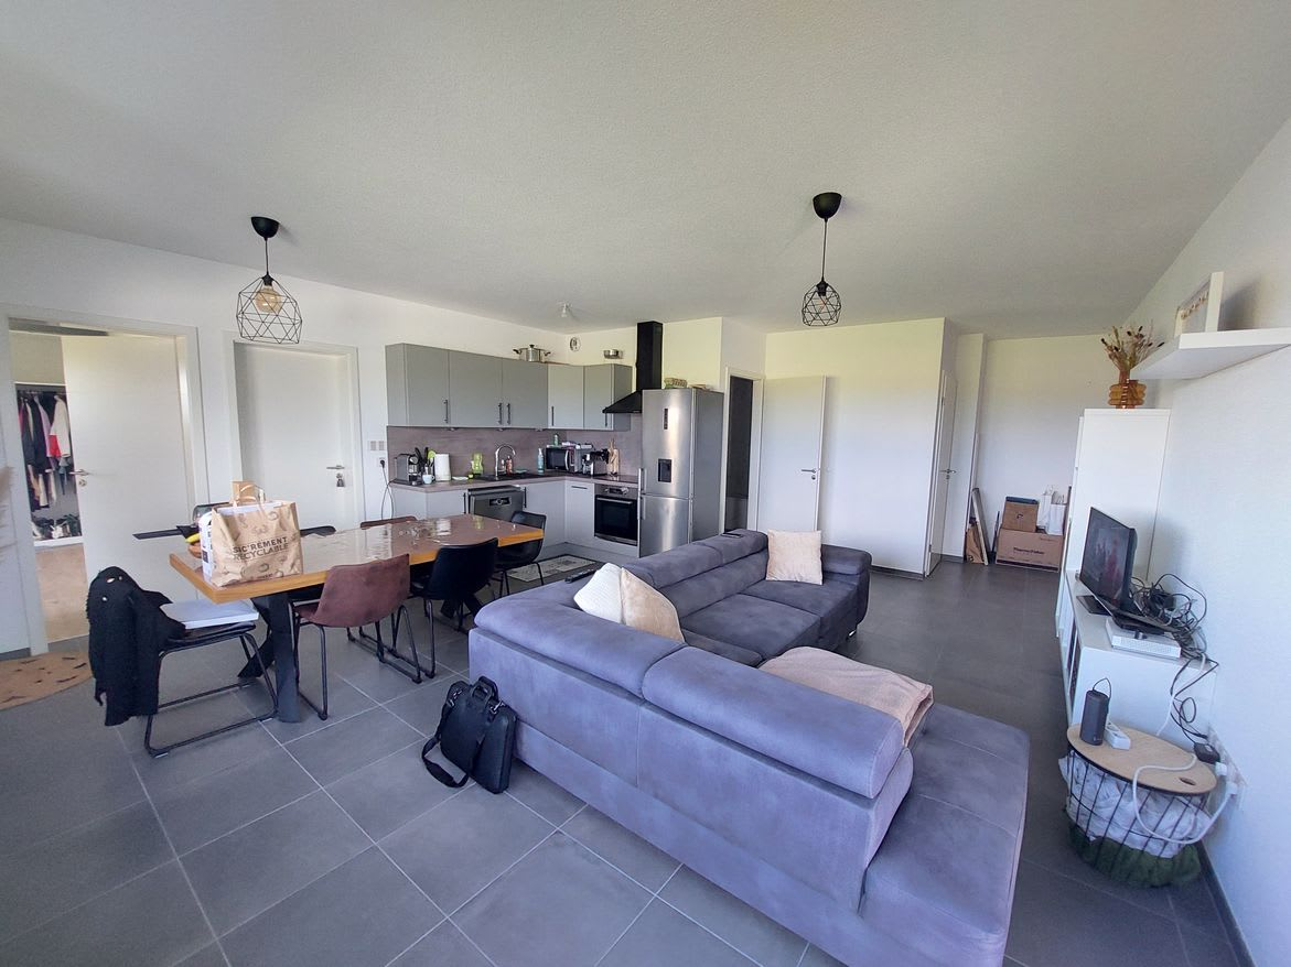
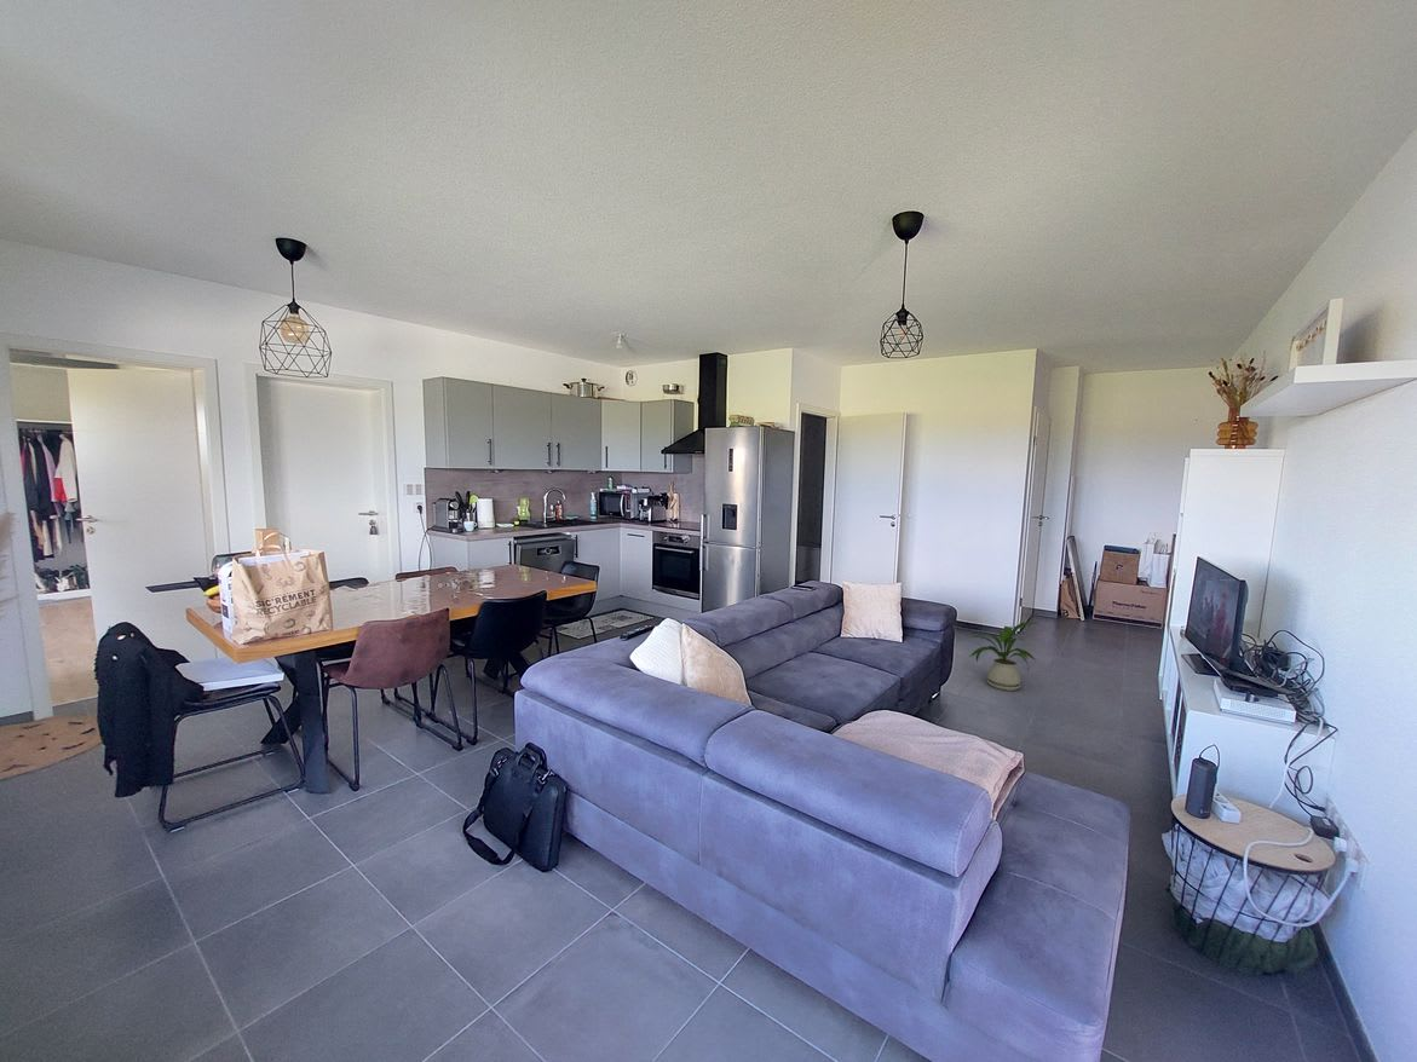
+ house plant (998, 651)
